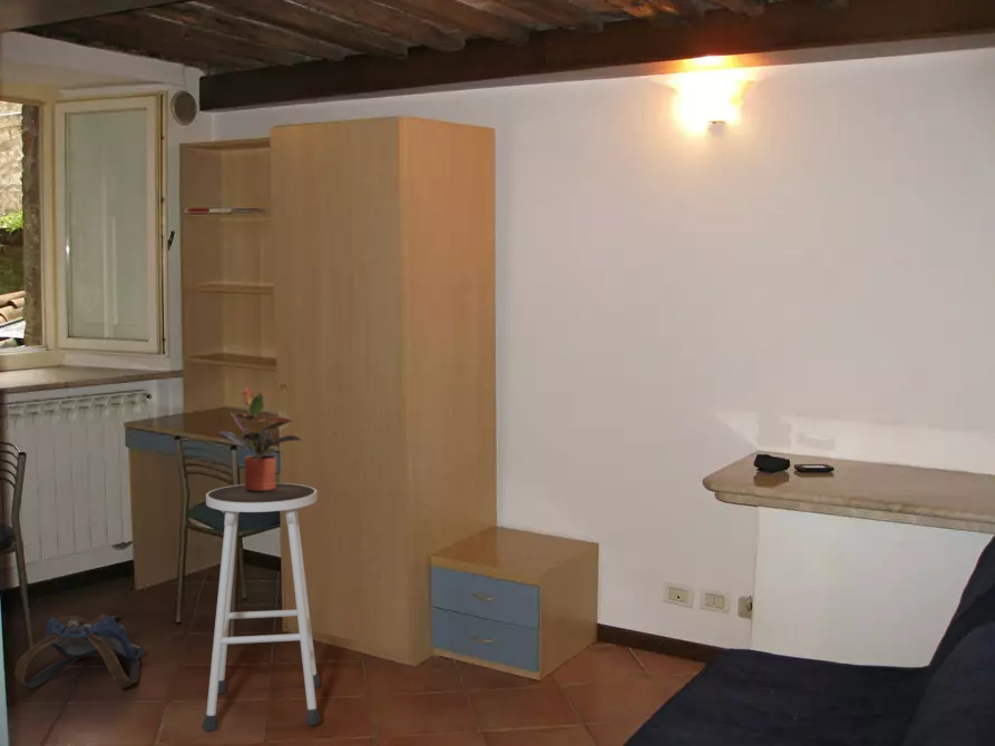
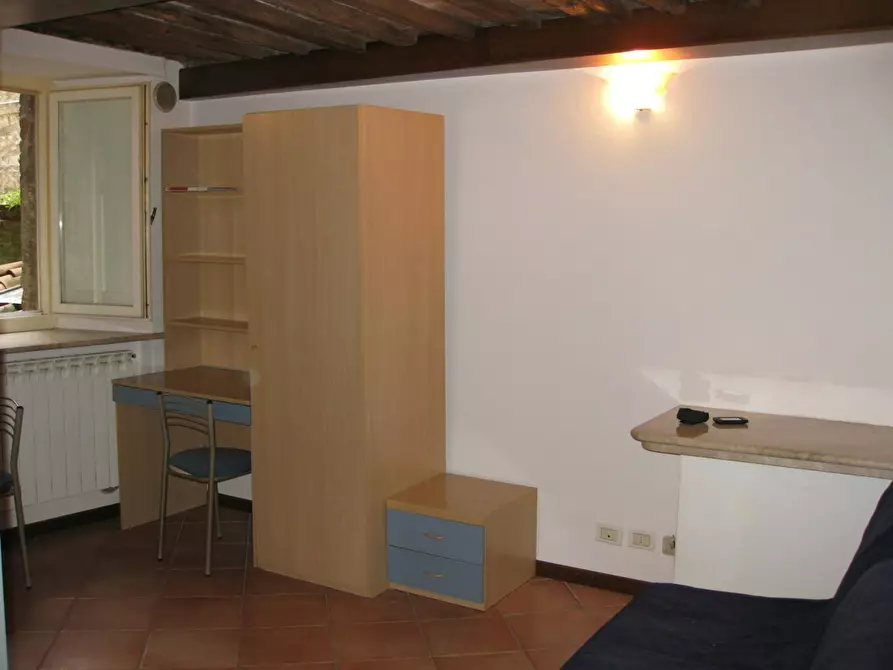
- potted plant (256, 440)
- backpack (90, 642)
- stool (263, 611)
